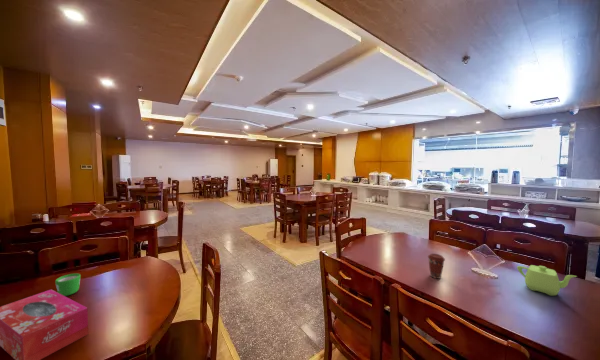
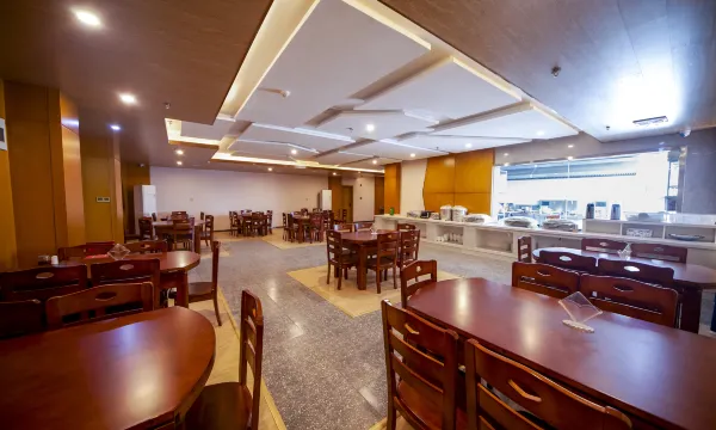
- teapot (544, 277)
- coffee cup (435, 266)
- mug (68, 284)
- tissue box (39, 322)
